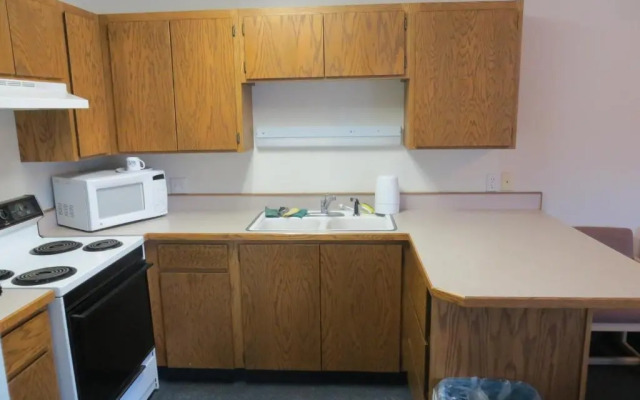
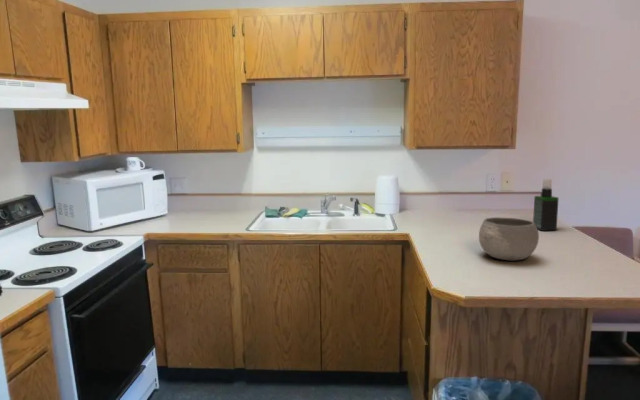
+ spray bottle (545, 204)
+ bowl (507, 238)
